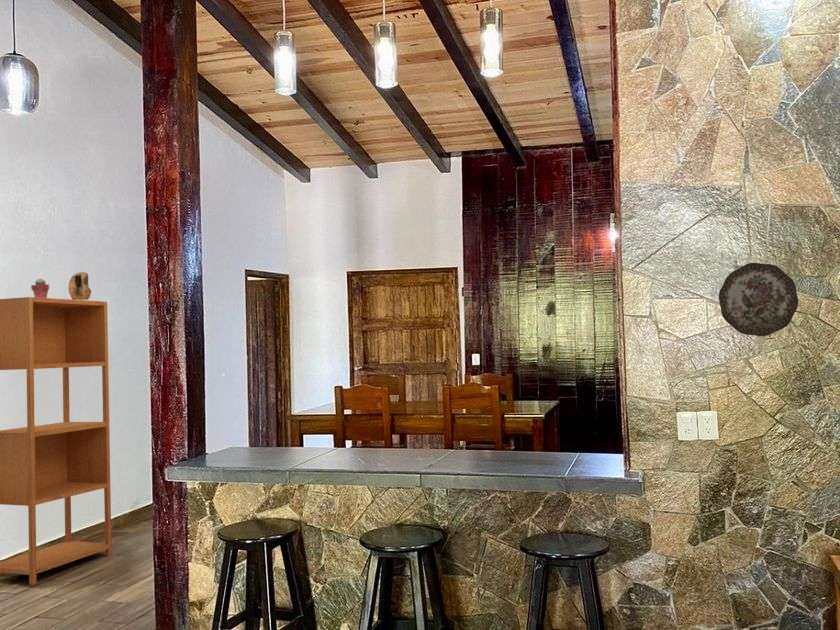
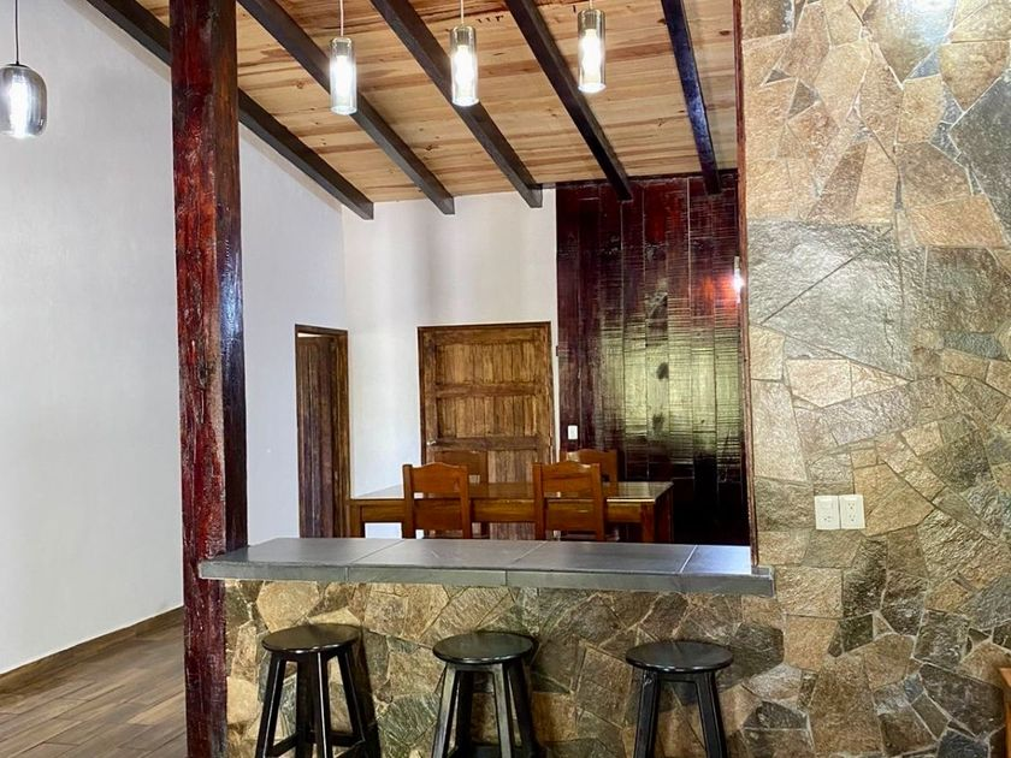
- potted succulent (40, 288)
- decorative plate (757, 299)
- bookend (80, 286)
- bookcase (50, 433)
